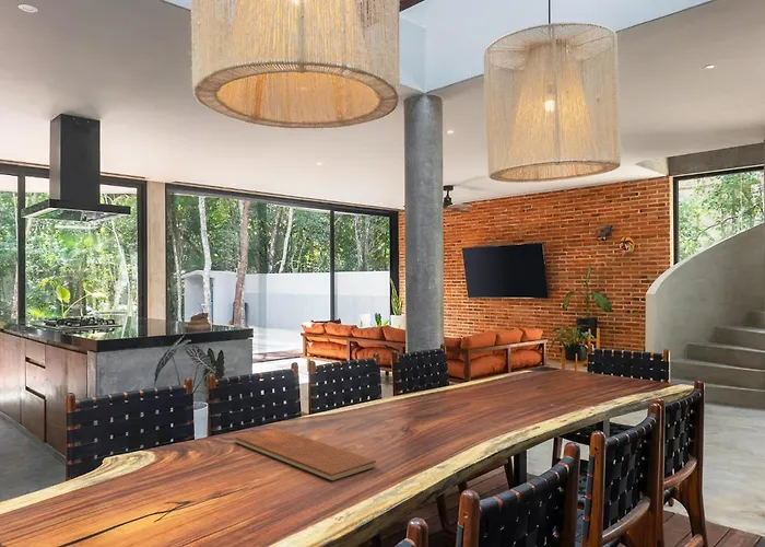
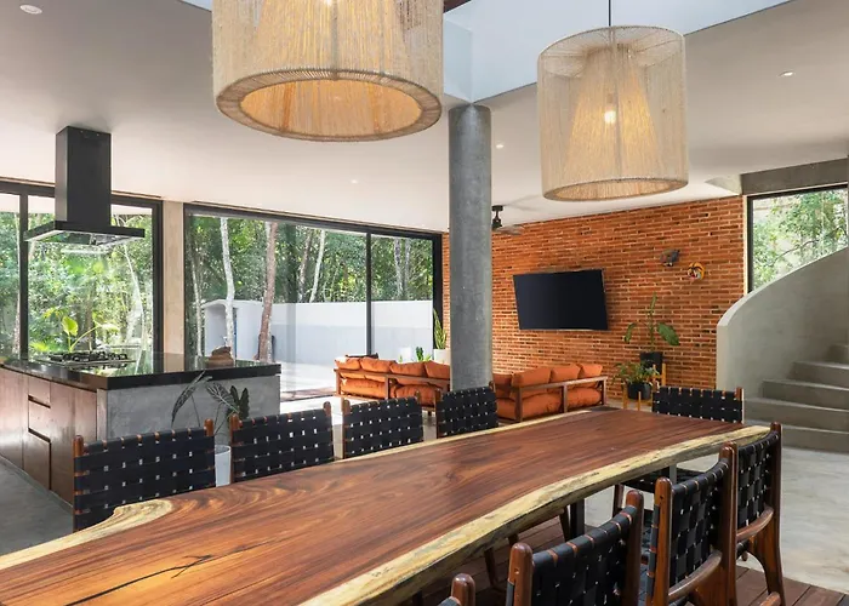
- chopping board (299, 451)
